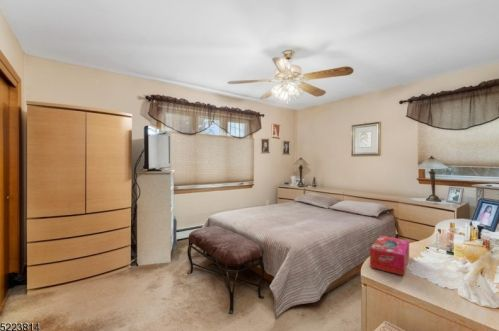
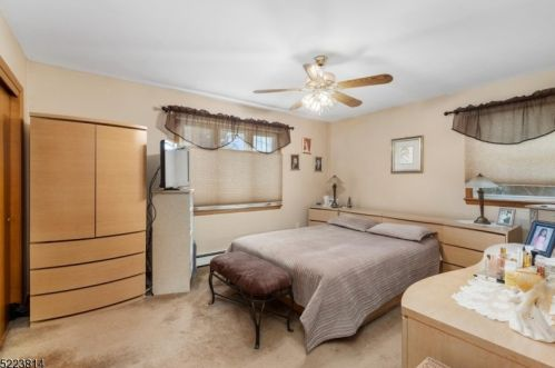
- tissue box (390, 253)
